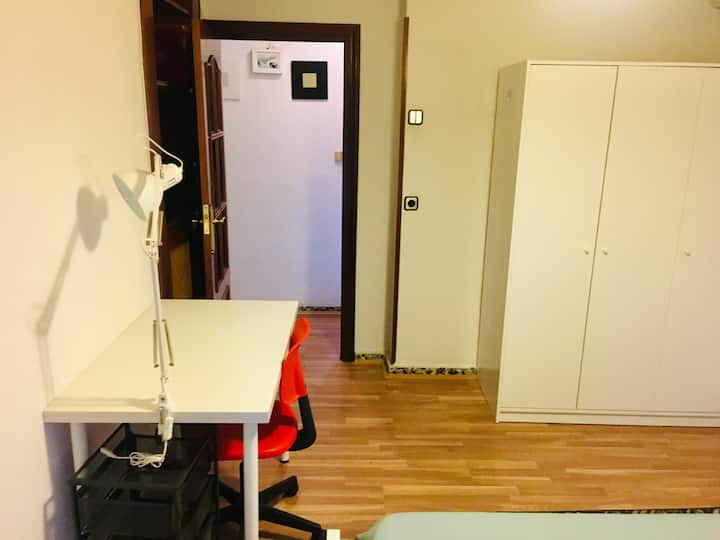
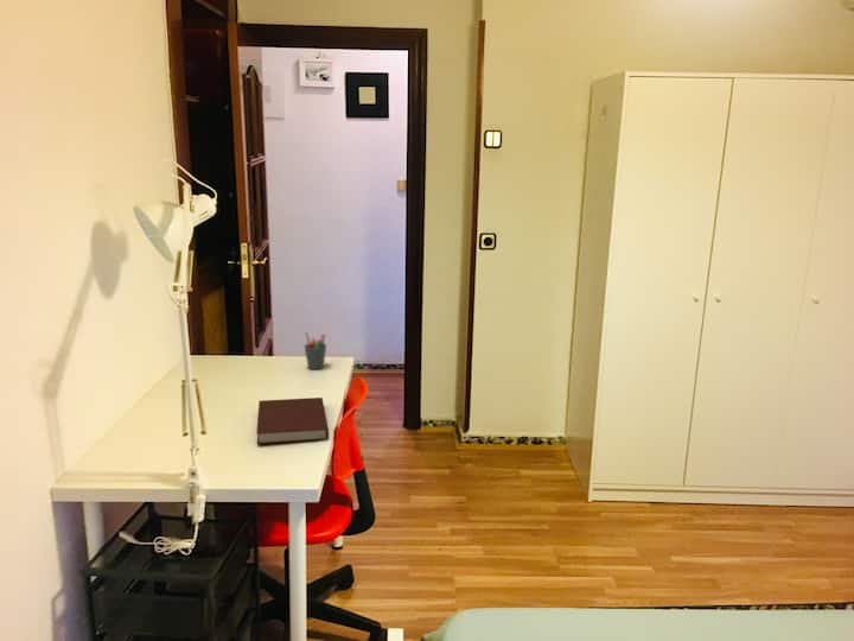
+ pen holder (316, 350)
+ notebook (292, 419)
